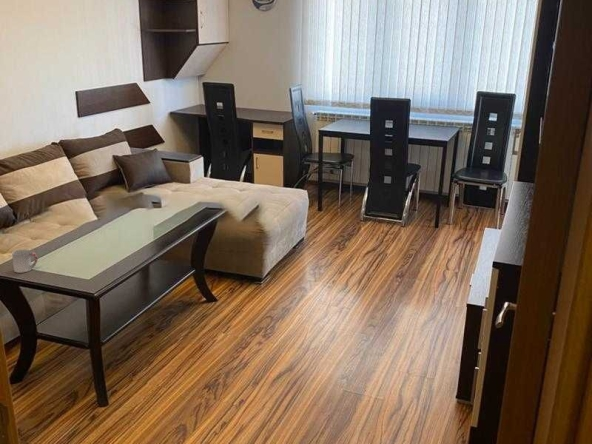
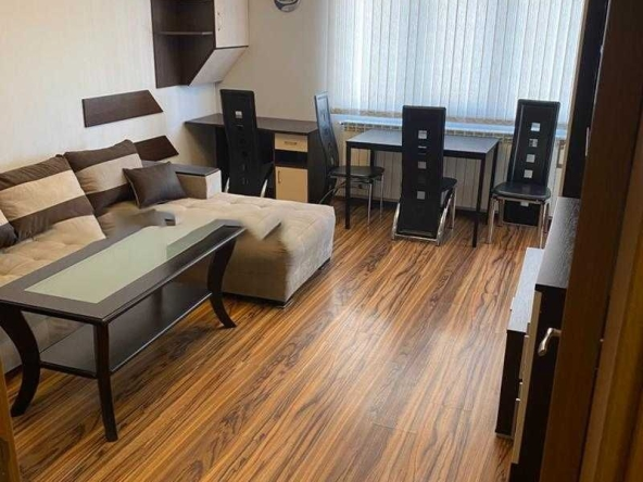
- cup (25, 260)
